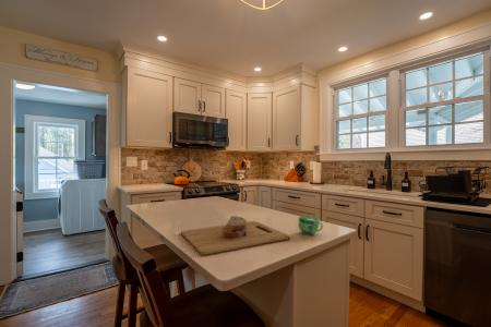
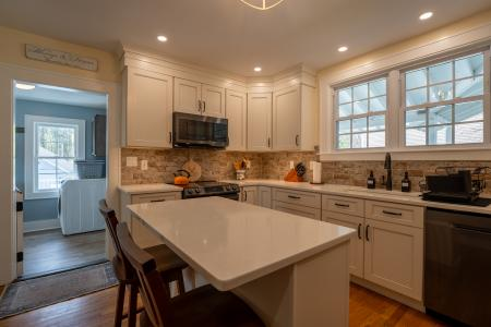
- cutting board (233, 227)
- cup (311, 225)
